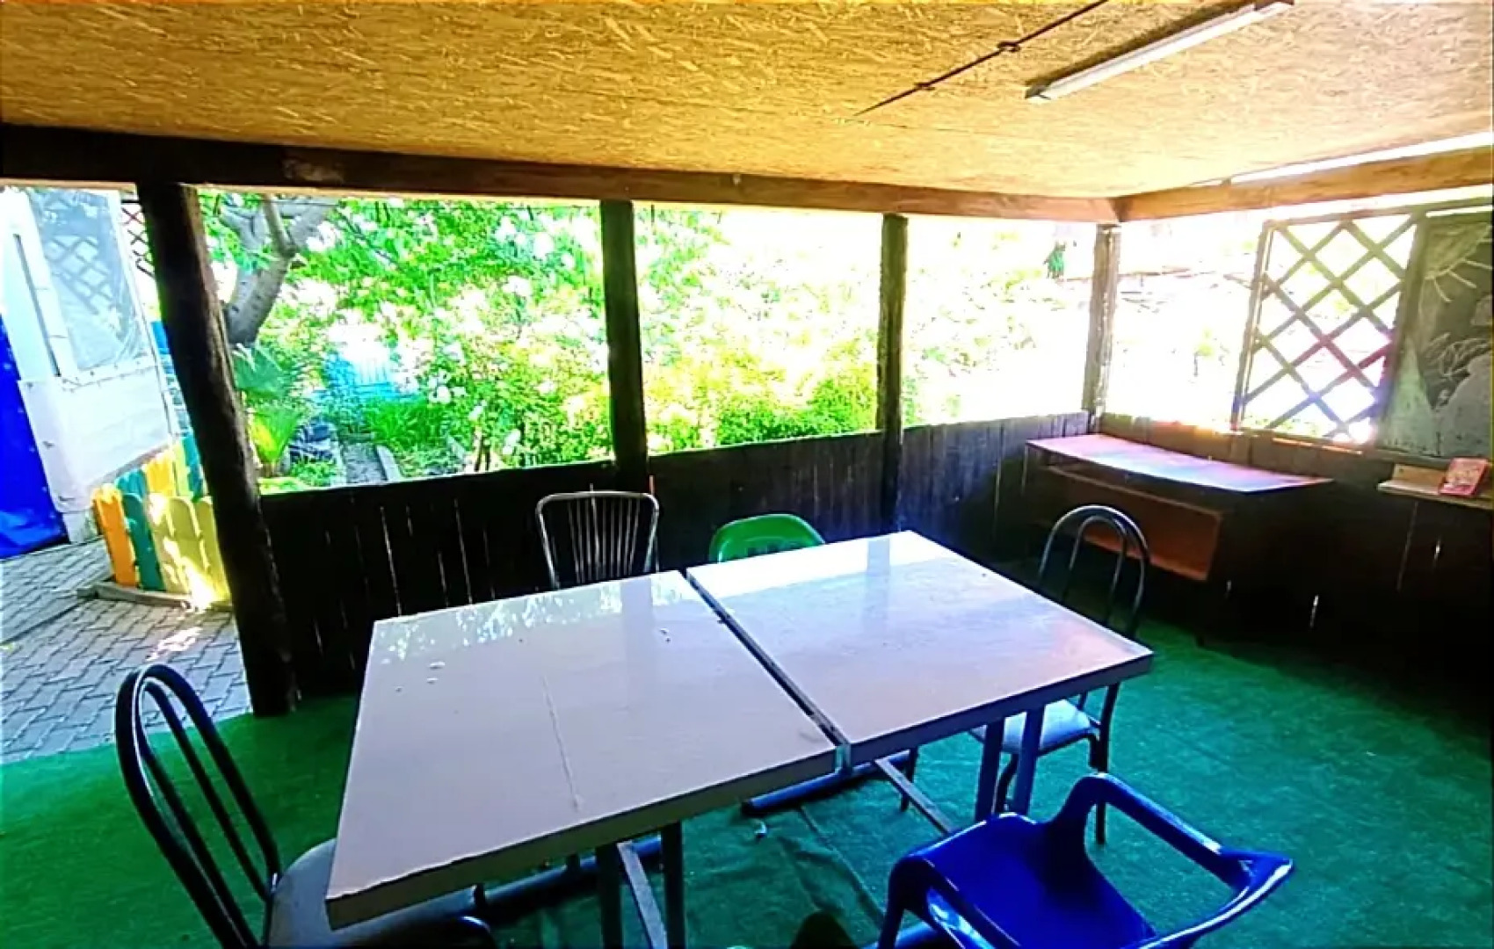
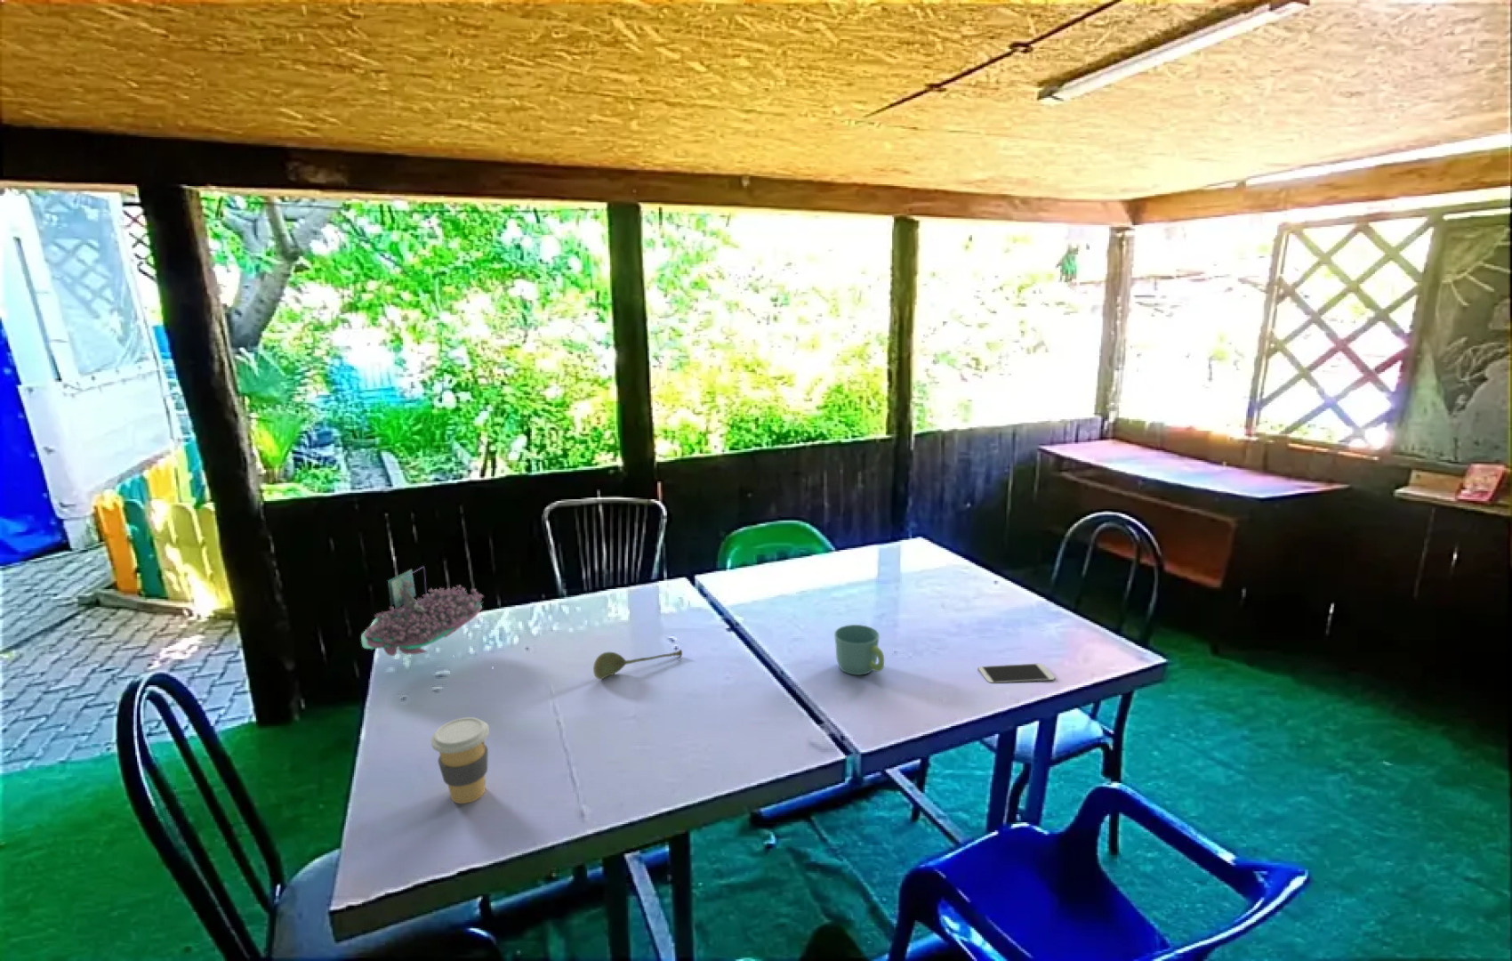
+ mug (861, 652)
+ succulent planter (435, 615)
+ smartphone (1016, 672)
+ soupspoon (638, 658)
+ coffee cup (463, 762)
